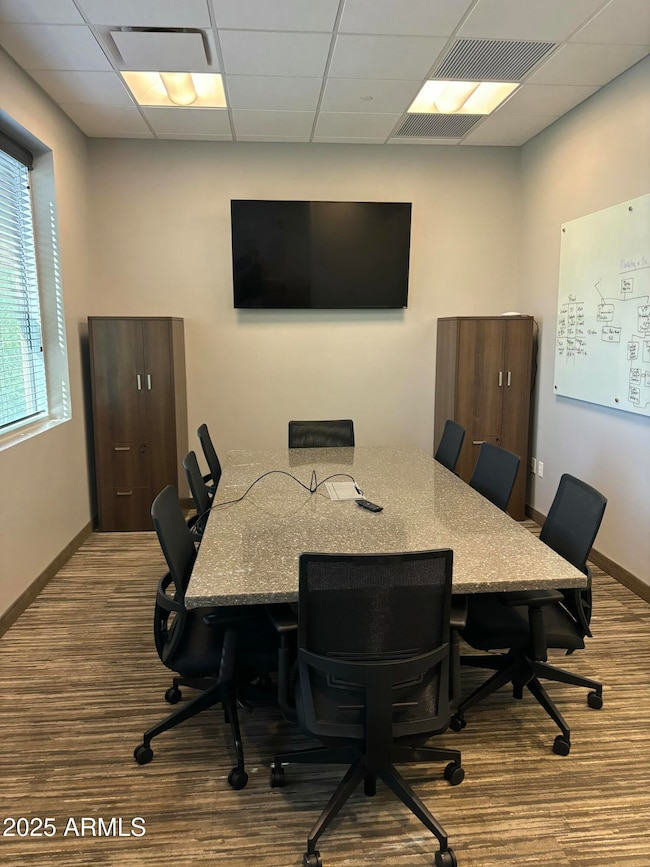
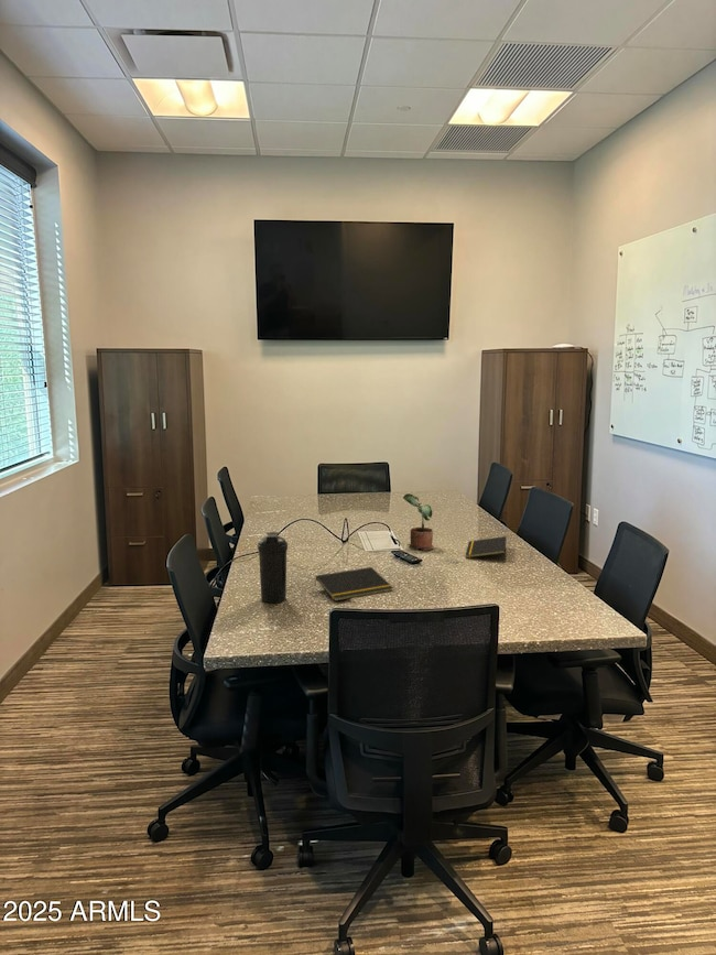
+ water bottle (272, 566)
+ potted plant (422, 521)
+ notepad (486, 546)
+ notepad (354, 583)
